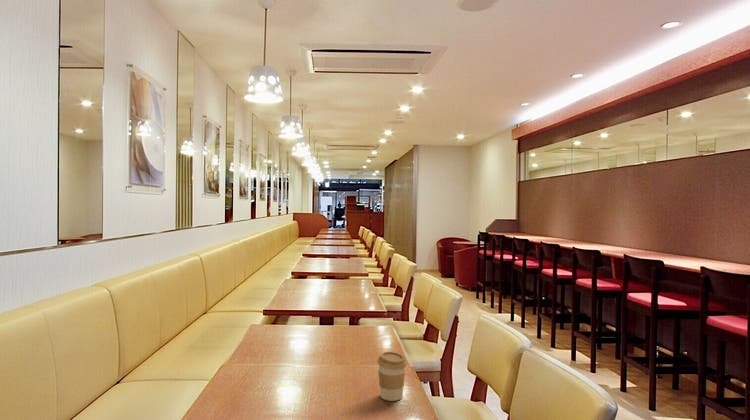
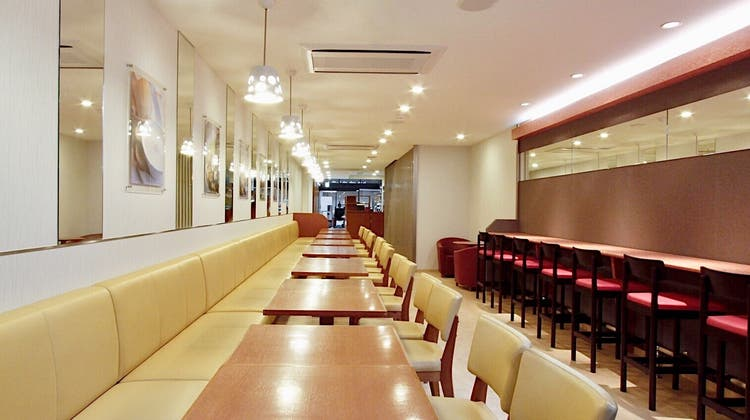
- coffee cup (391, 375)
